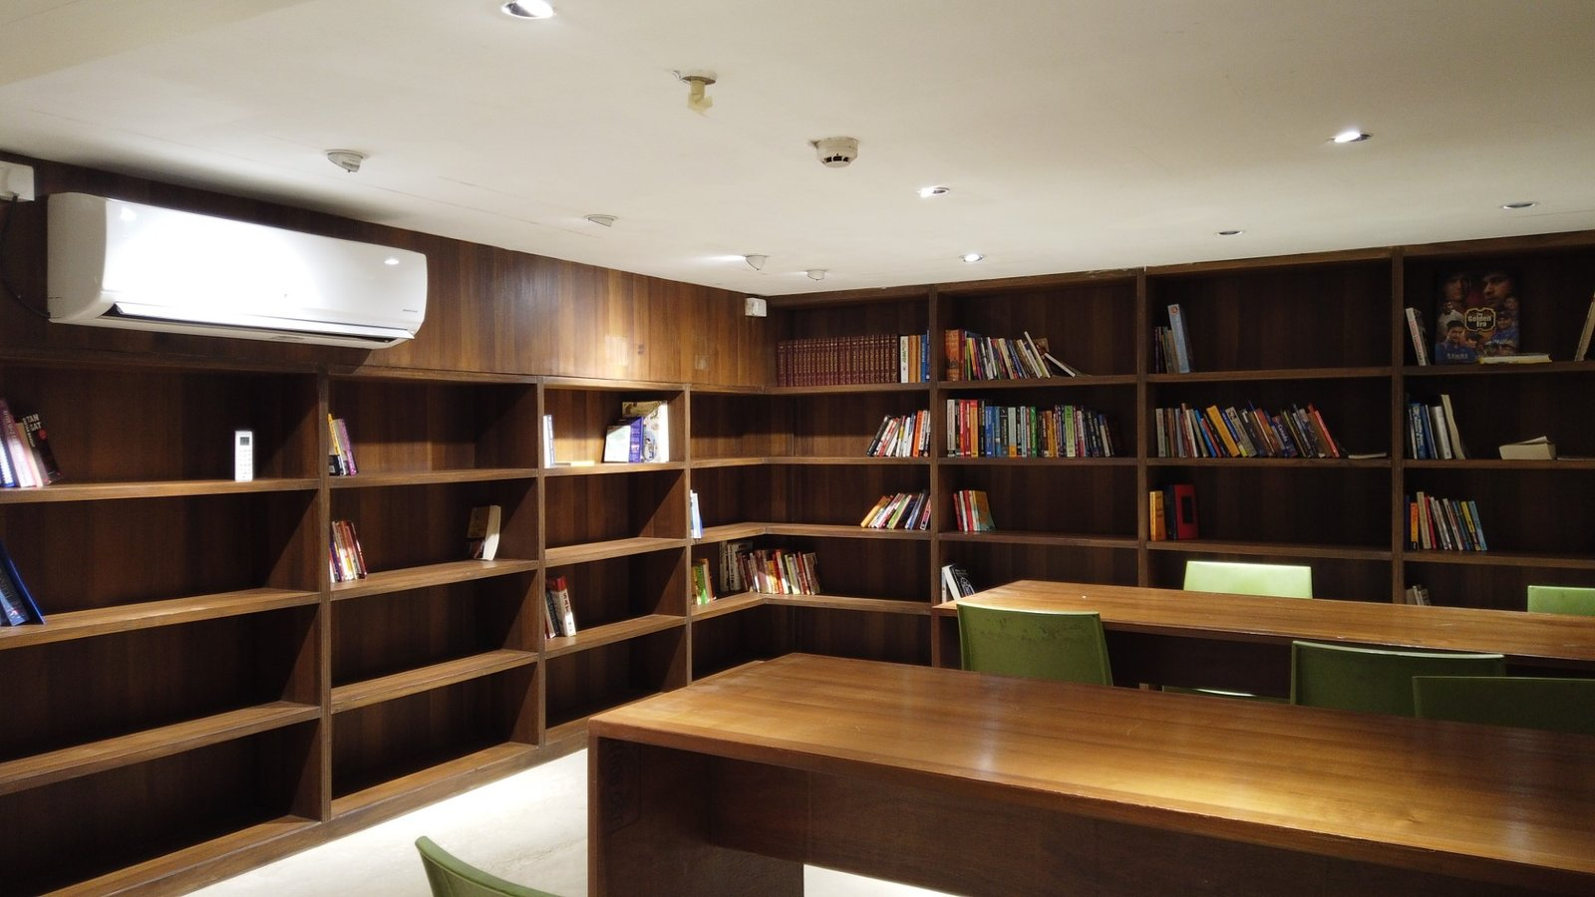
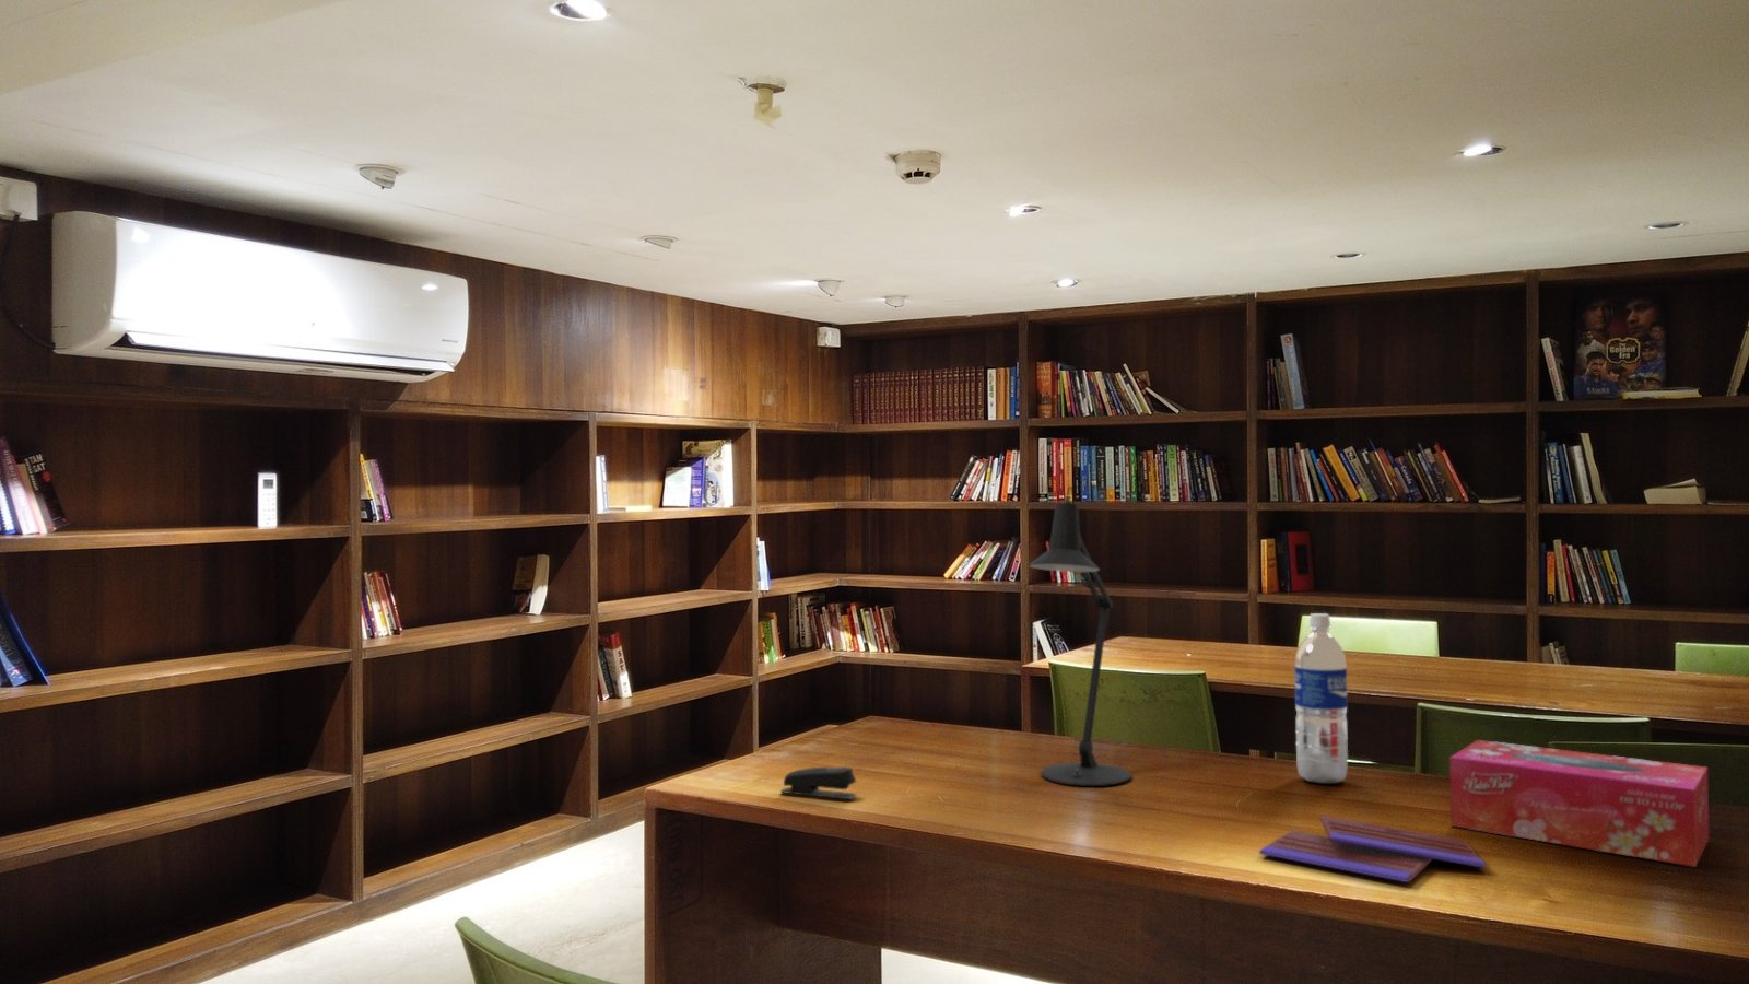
+ tissue box (1575, 797)
+ stapler (818, 780)
+ book (1381, 841)
+ desk lamp (1097, 633)
+ water bottle (1320, 697)
